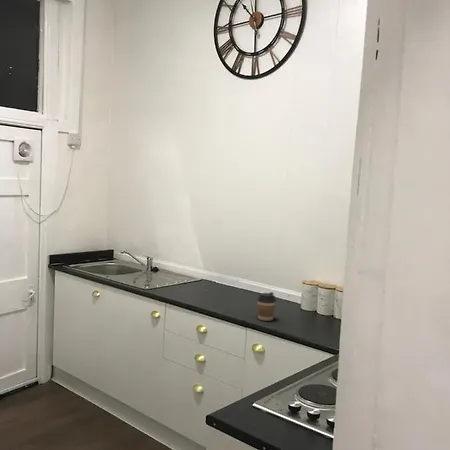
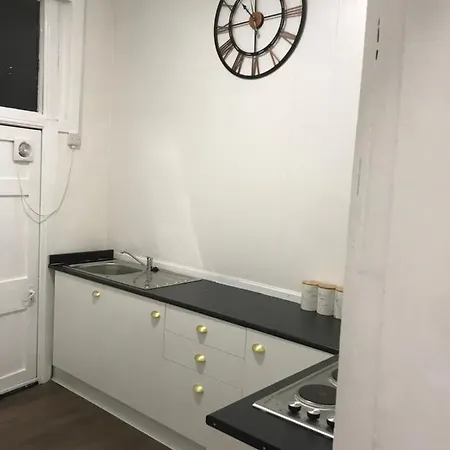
- coffee cup (266, 305)
